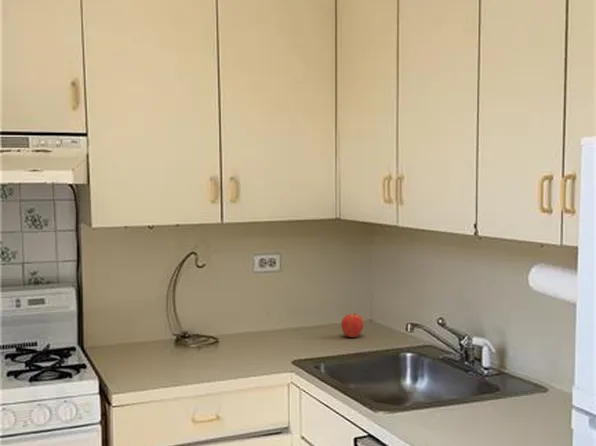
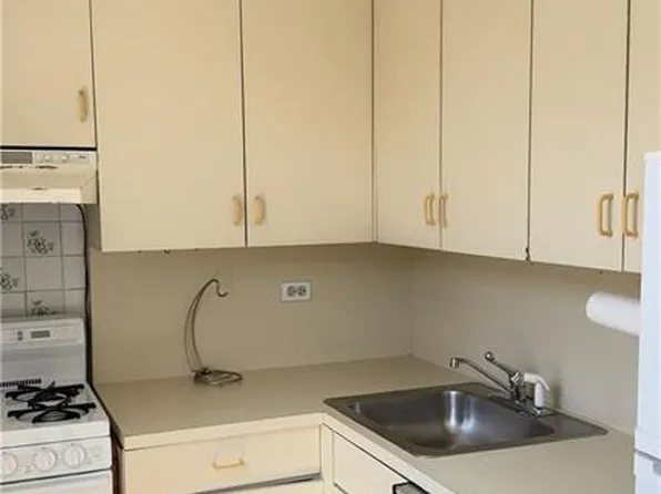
- apple (352, 324)
